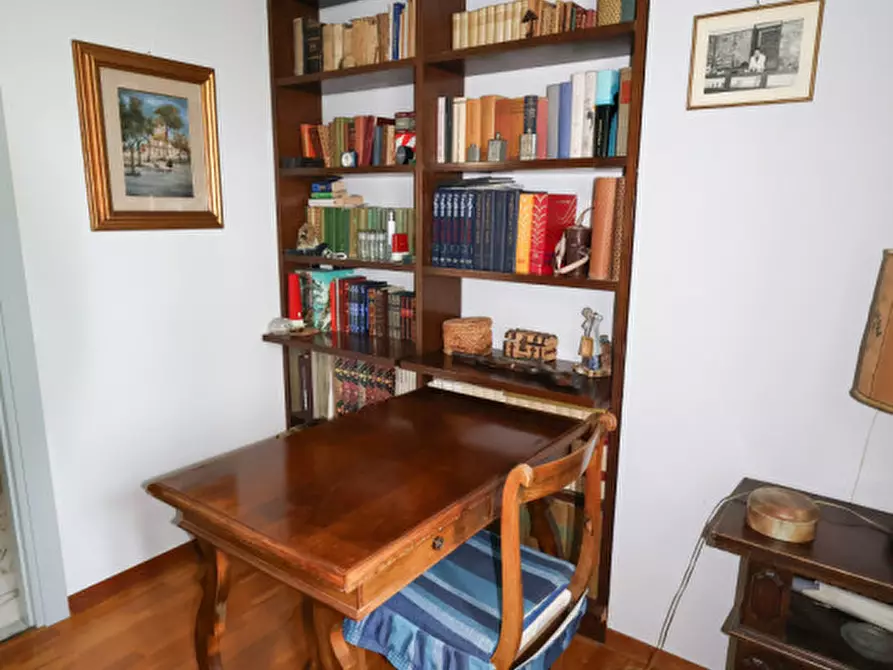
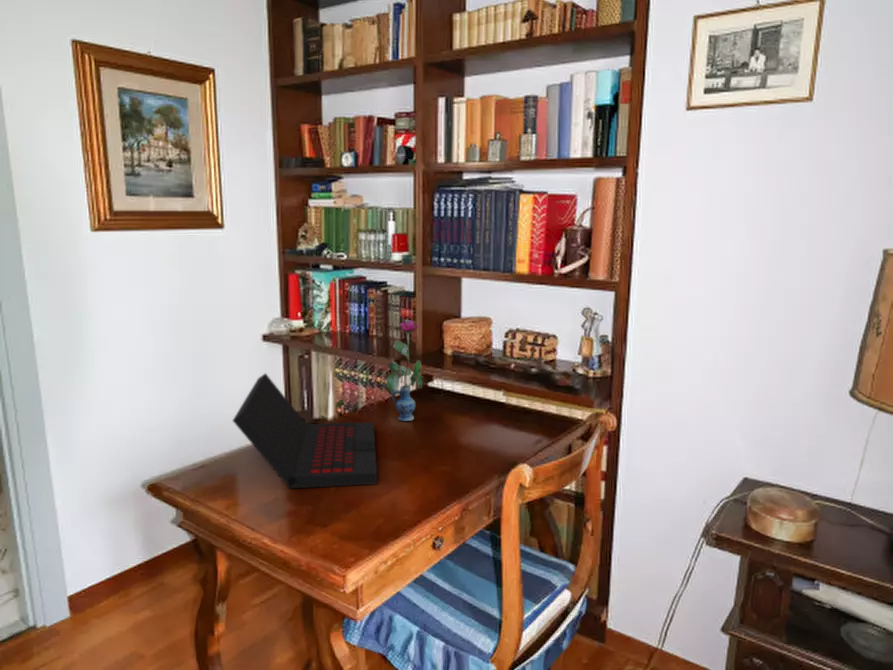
+ vase (404, 368)
+ laptop (312, 424)
